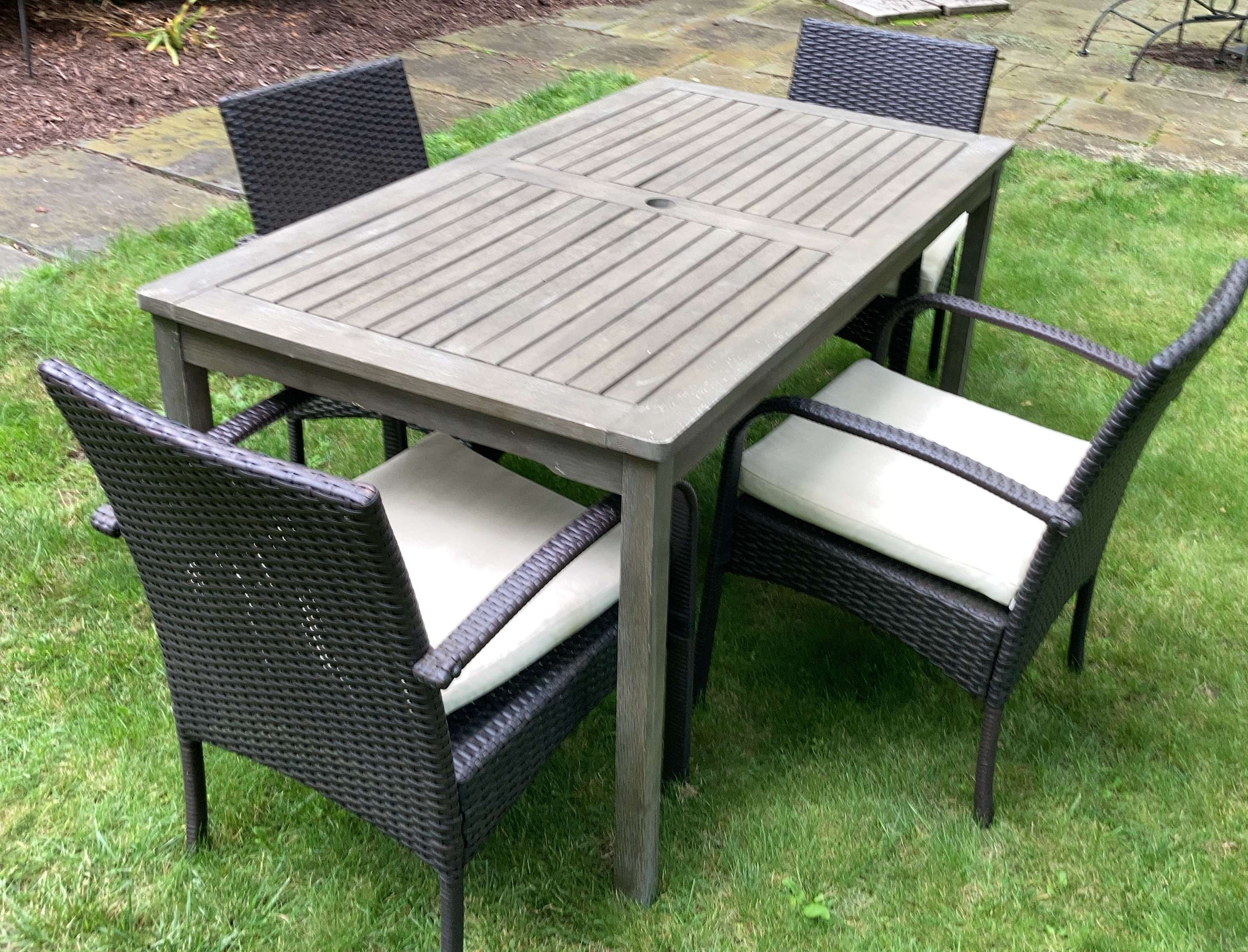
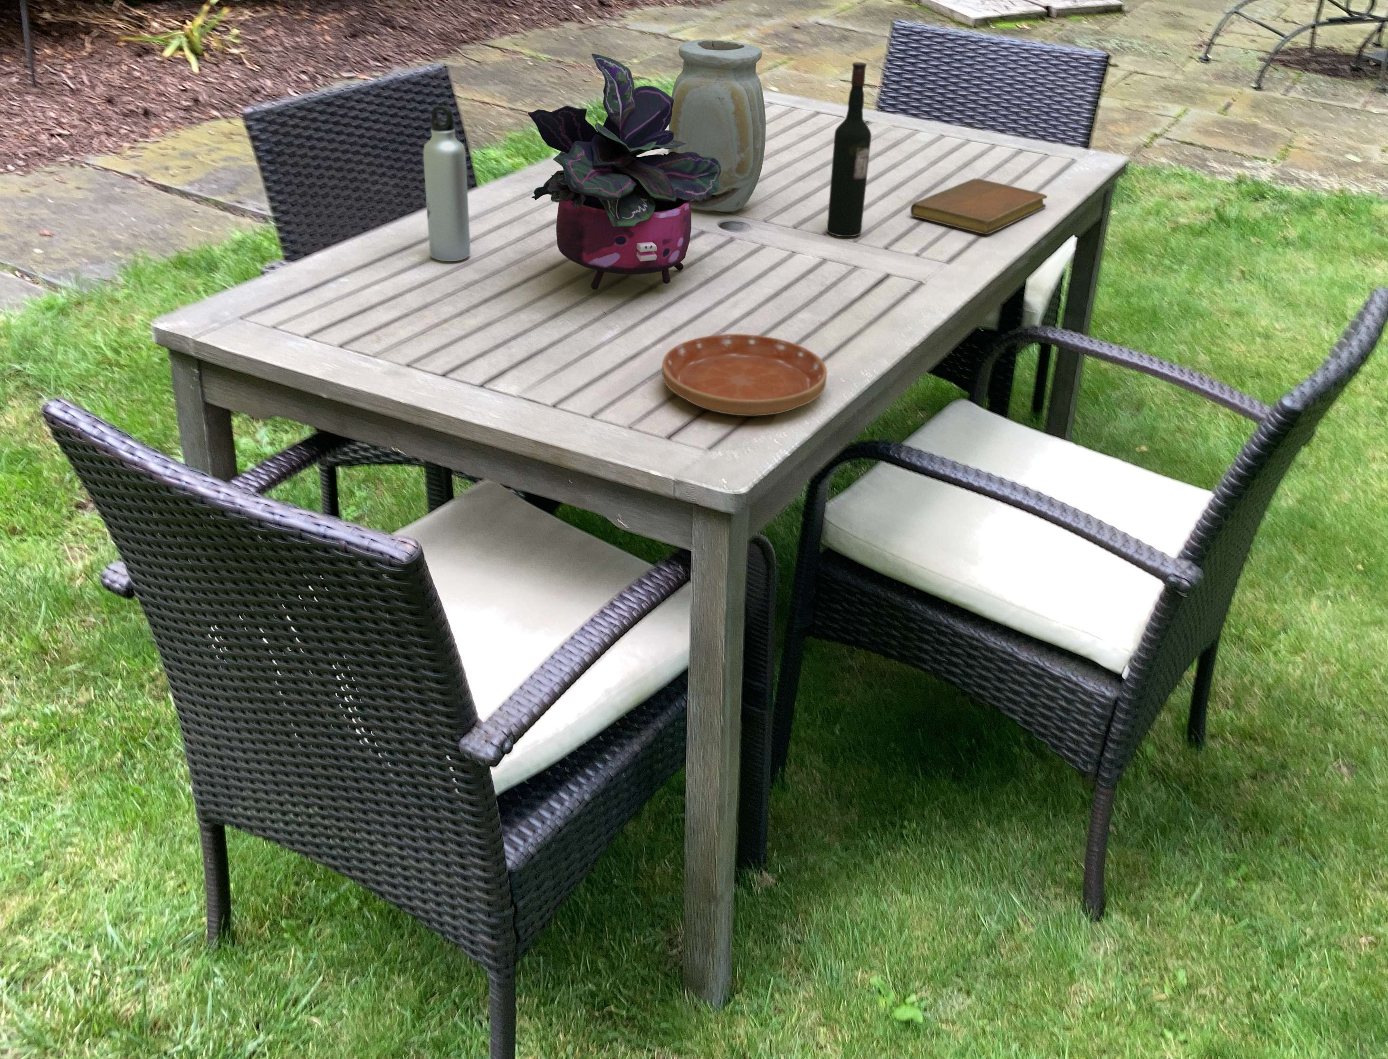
+ potted plant (627, 174)
+ notebook (980, 205)
+ vase (717, 128)
+ wine bottle (851, 150)
+ water bottle (446, 184)
+ saucer (744, 376)
